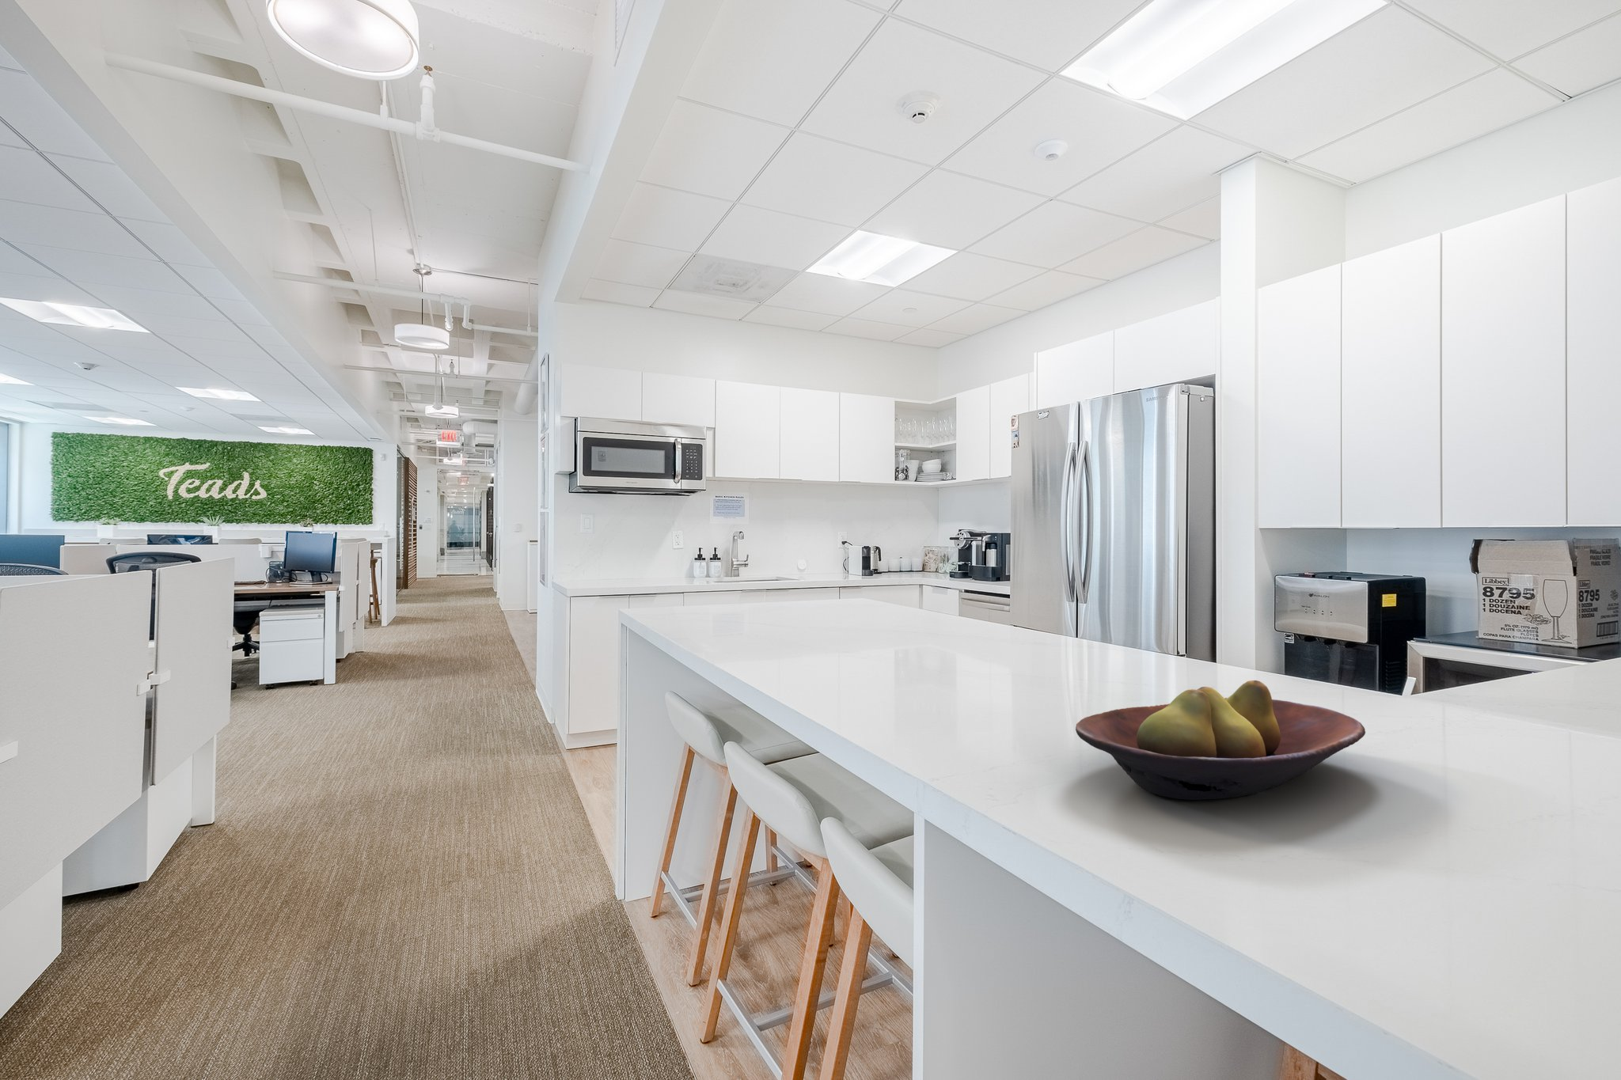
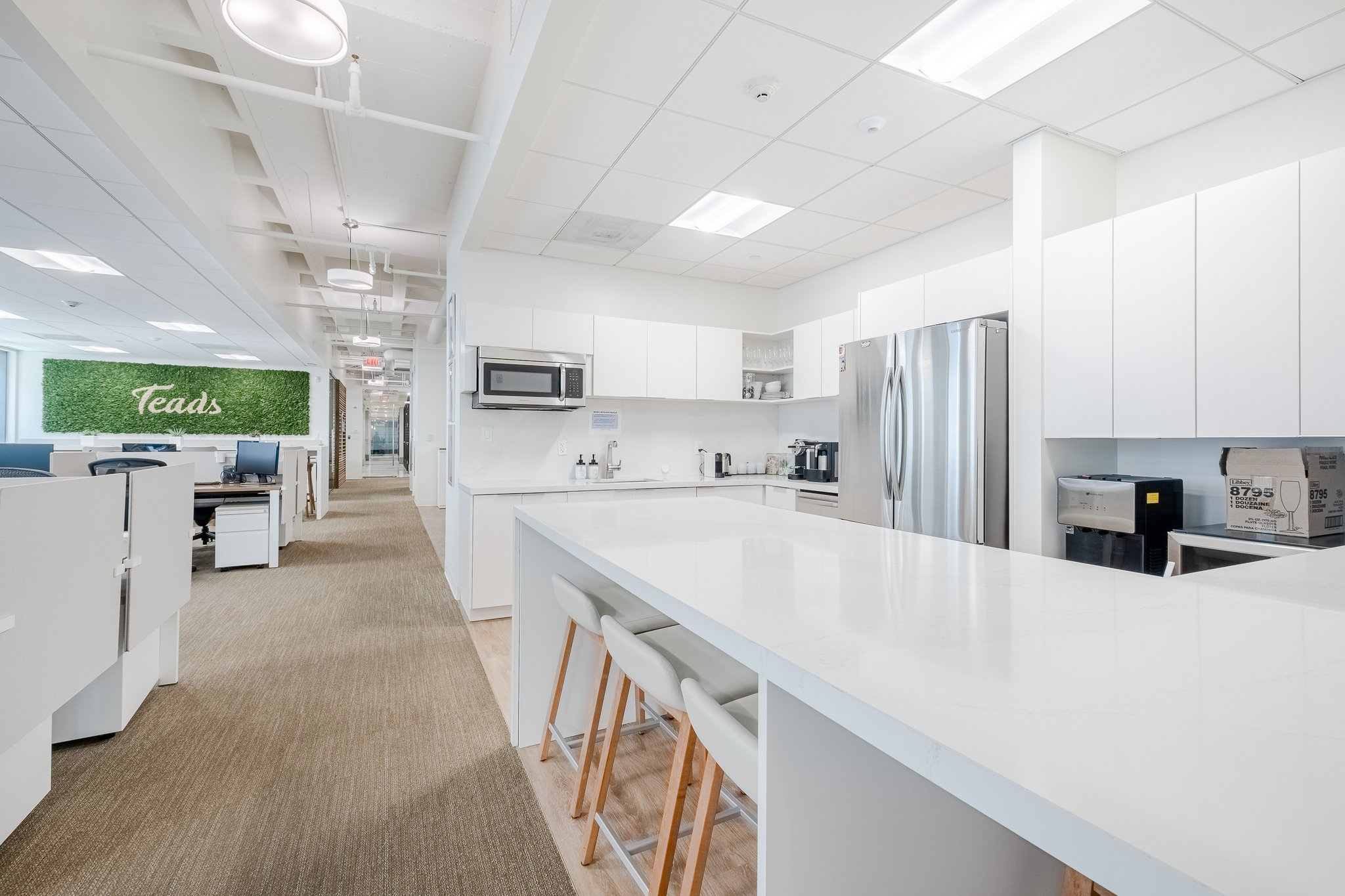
- fruit bowl (1220, 728)
